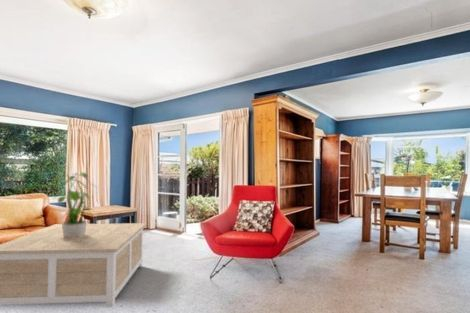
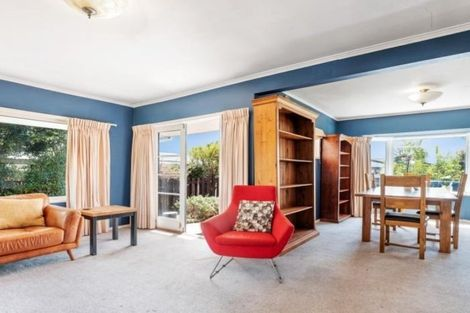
- coffee table (80, 259)
- potted plant (70, 203)
